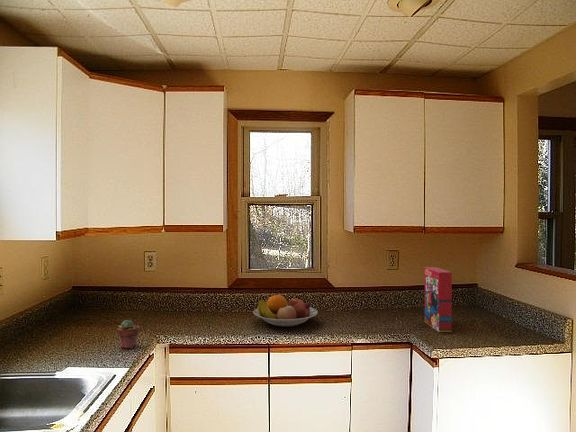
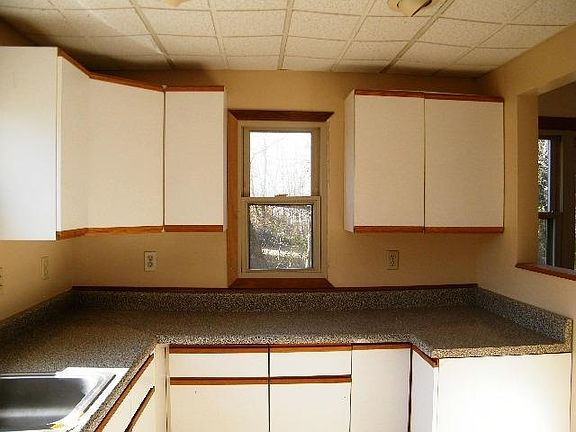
- fruit bowl (285, 308)
- potted succulent (128, 333)
- cereal box (437, 298)
